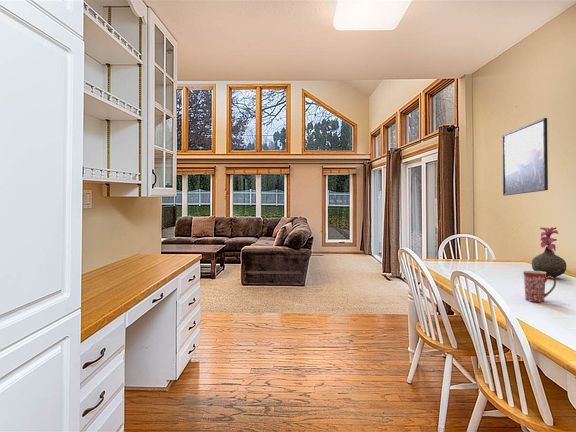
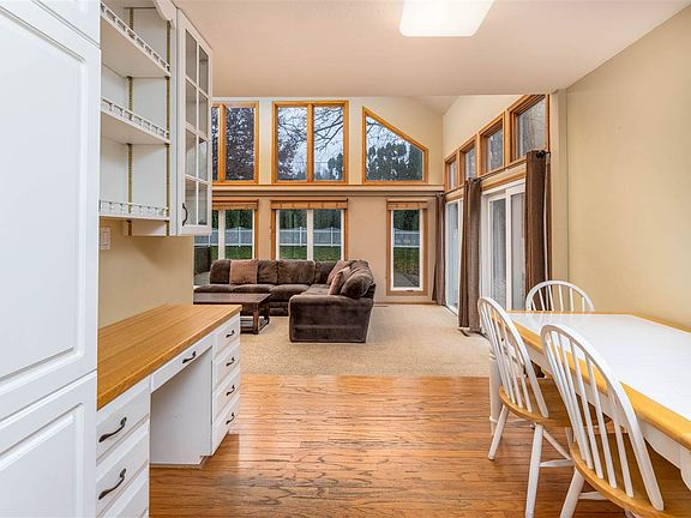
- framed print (523, 160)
- vase (548, 252)
- mug (539, 286)
